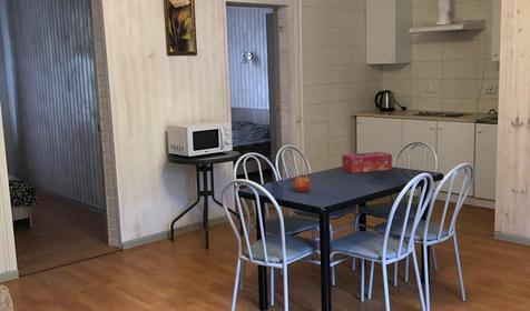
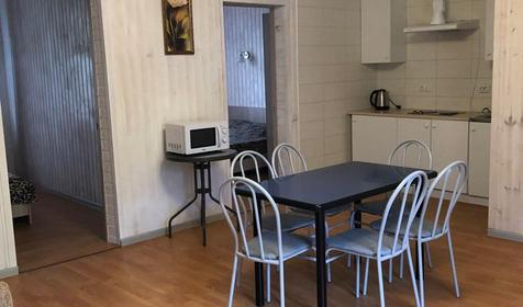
- fruit (302, 182)
- tissue box (366, 161)
